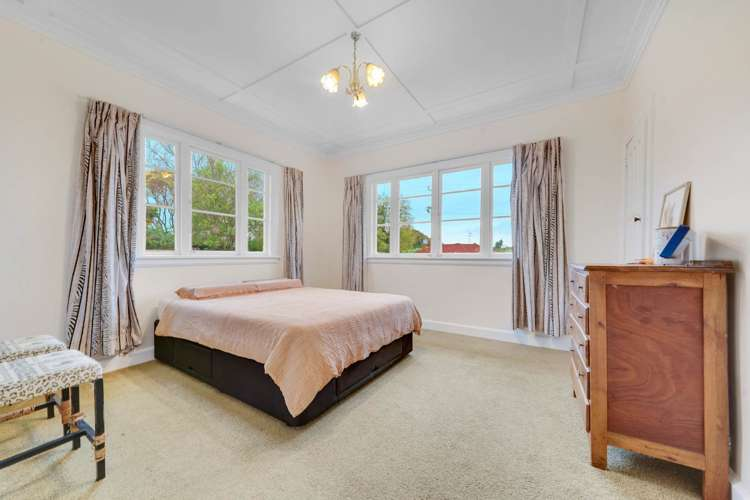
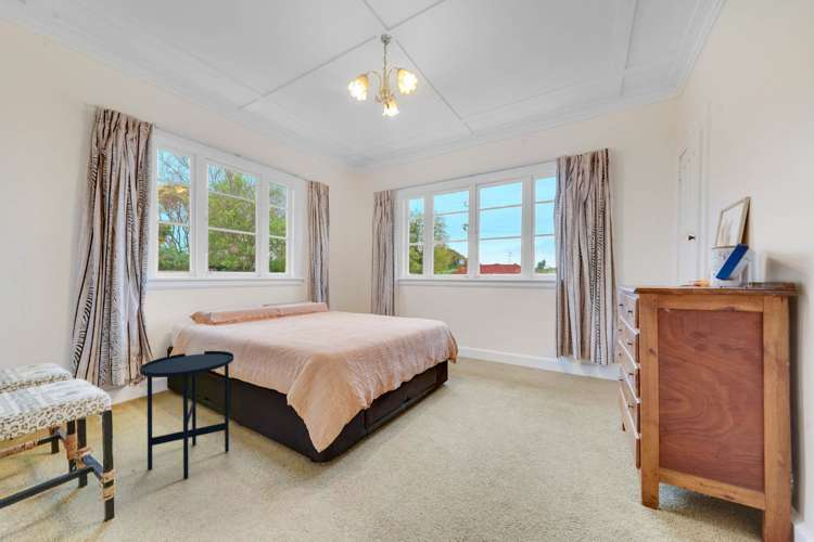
+ side table (190, 410)
